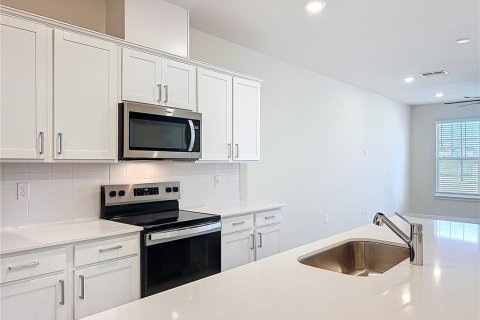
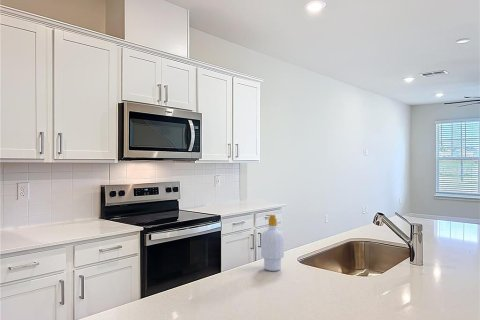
+ soap bottle (272, 241)
